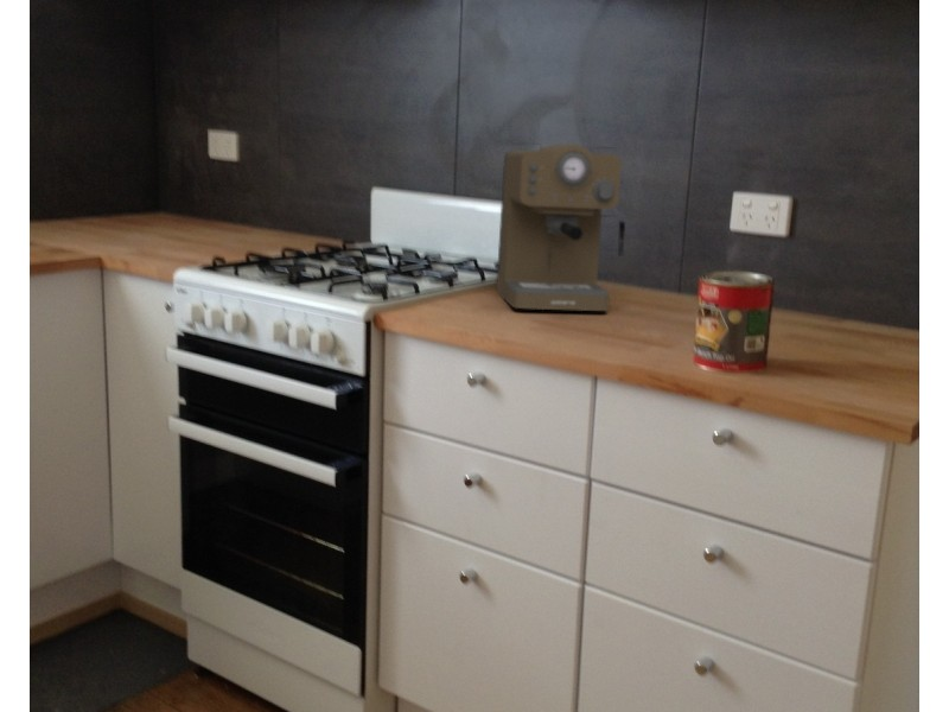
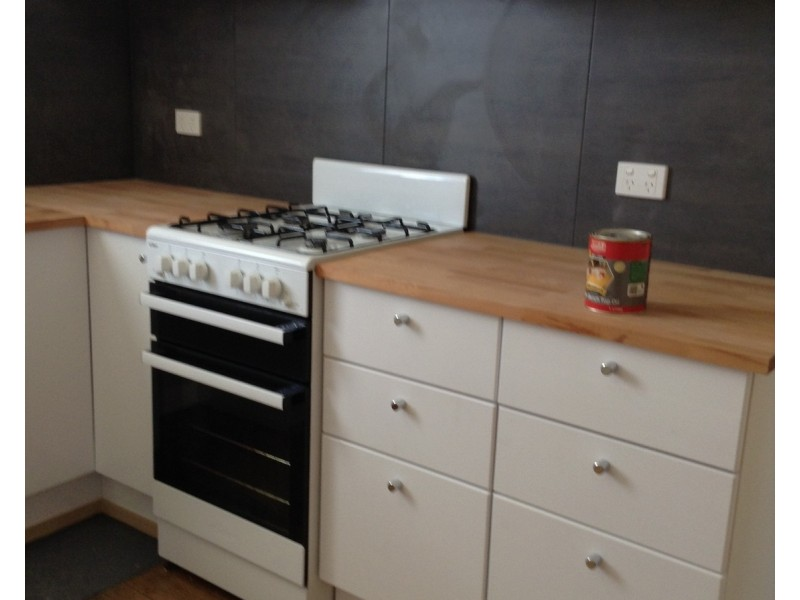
- coffee maker (565, 224)
